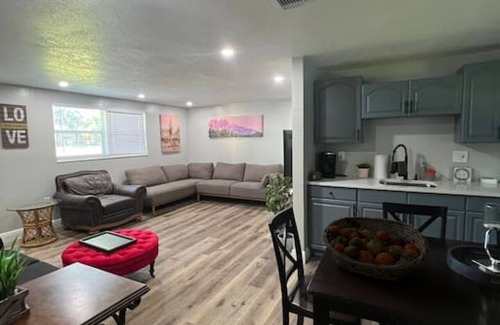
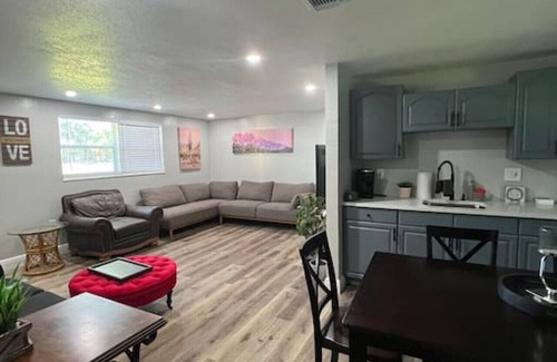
- fruit basket (371, 245)
